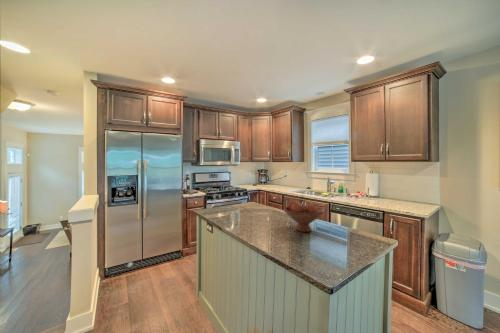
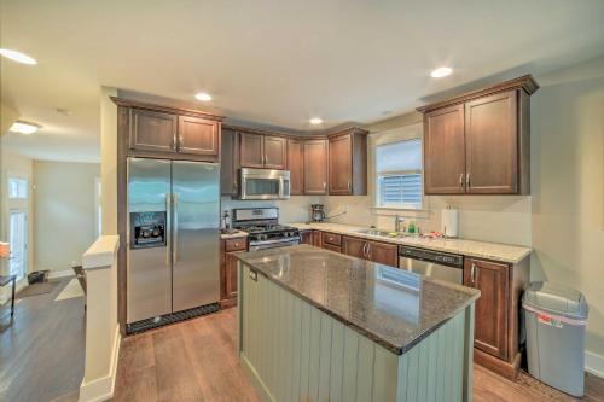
- fruit bowl (303, 215)
